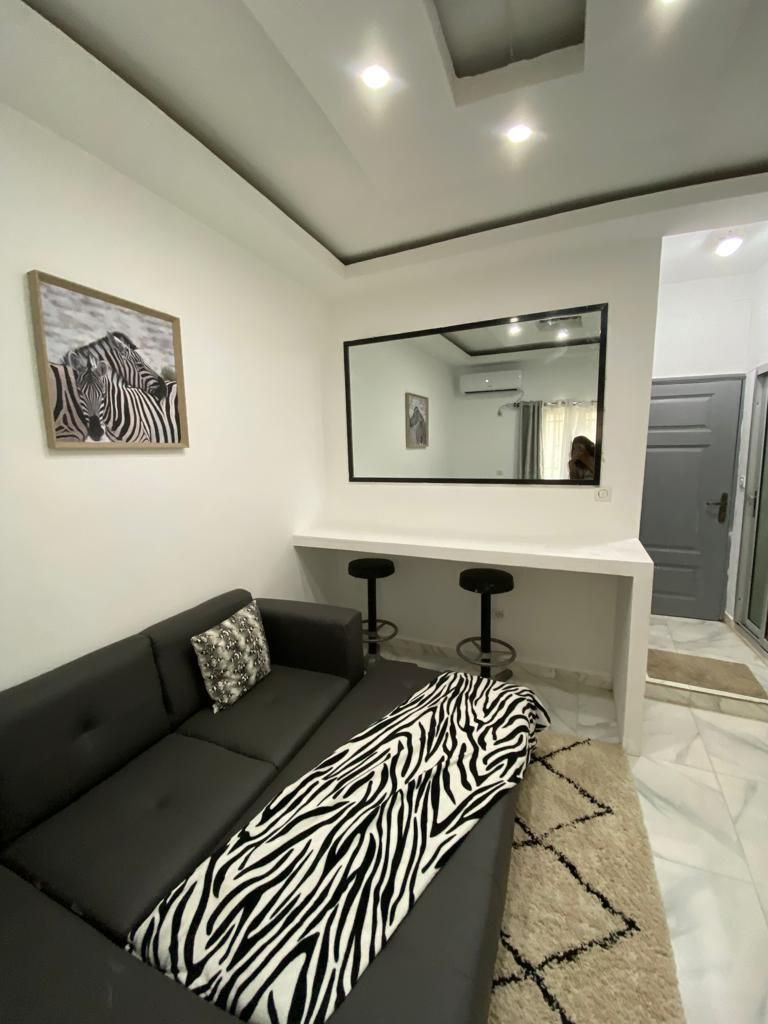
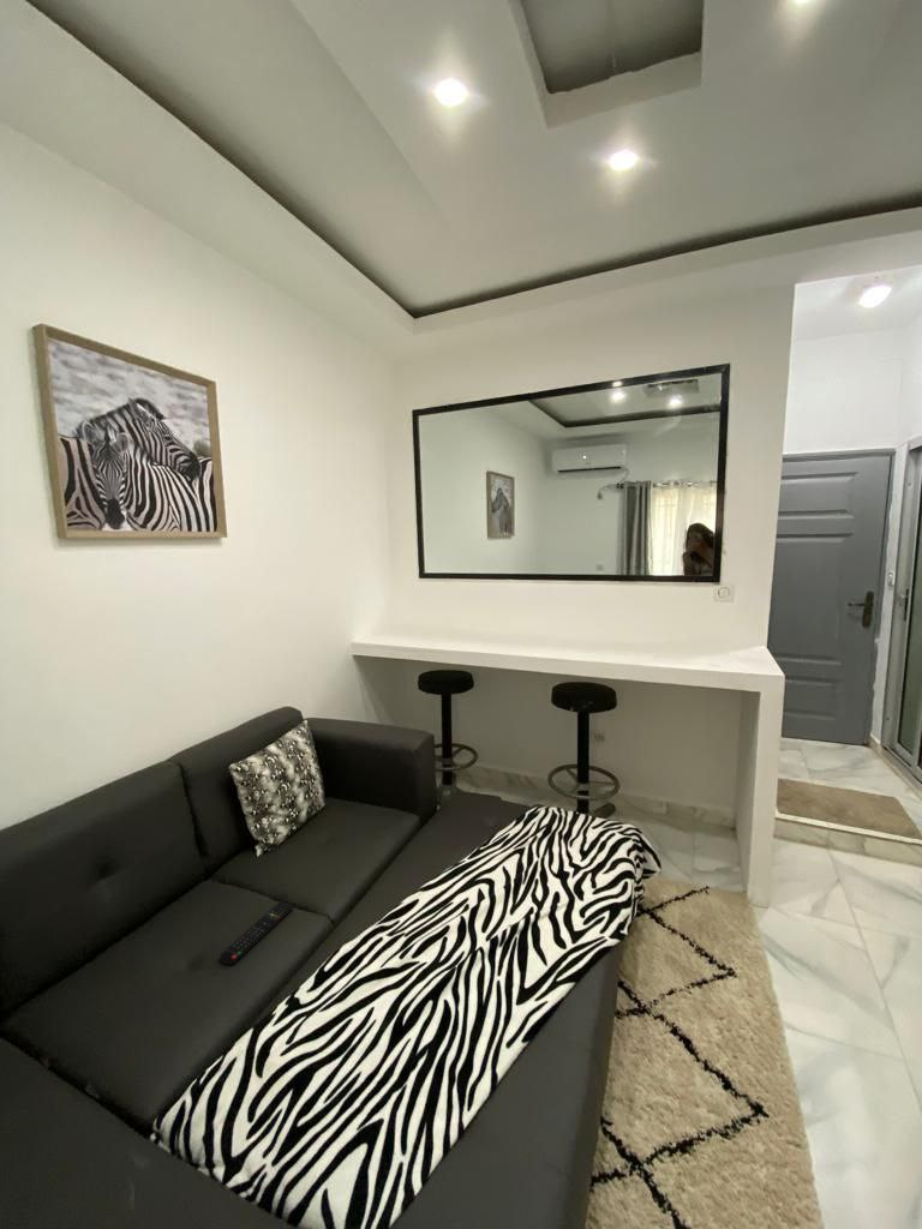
+ remote control (258, 930)
